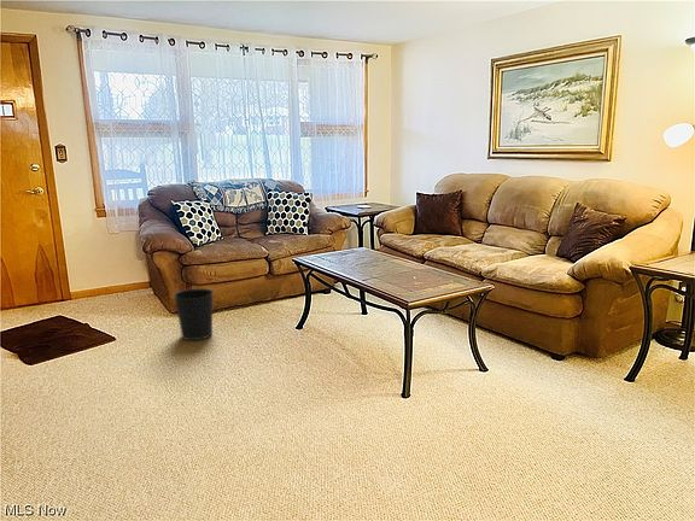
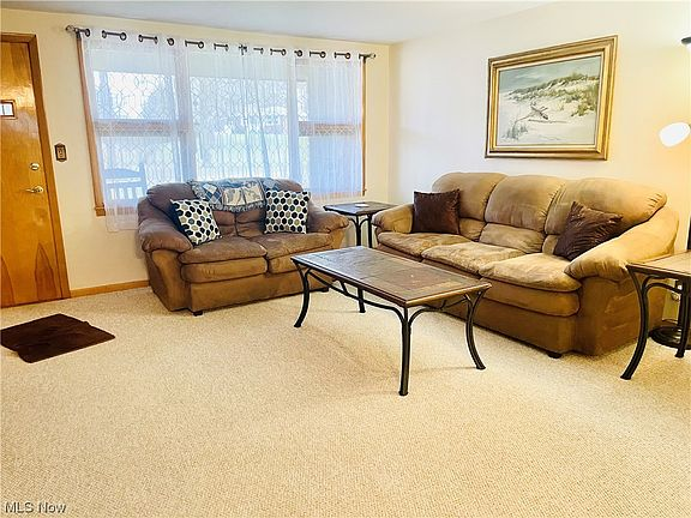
- wastebasket (195, 314)
